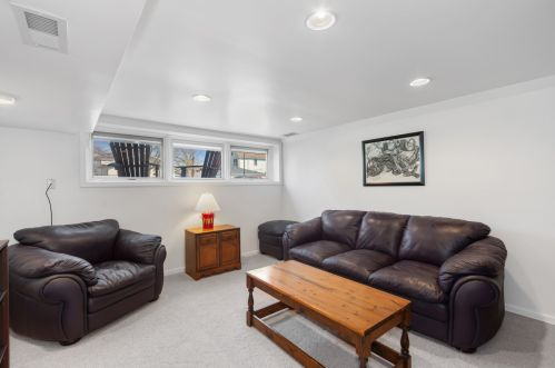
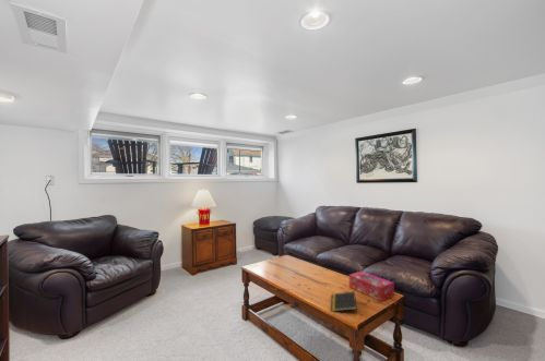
+ tissue box (370, 285)
+ notepad (343, 301)
